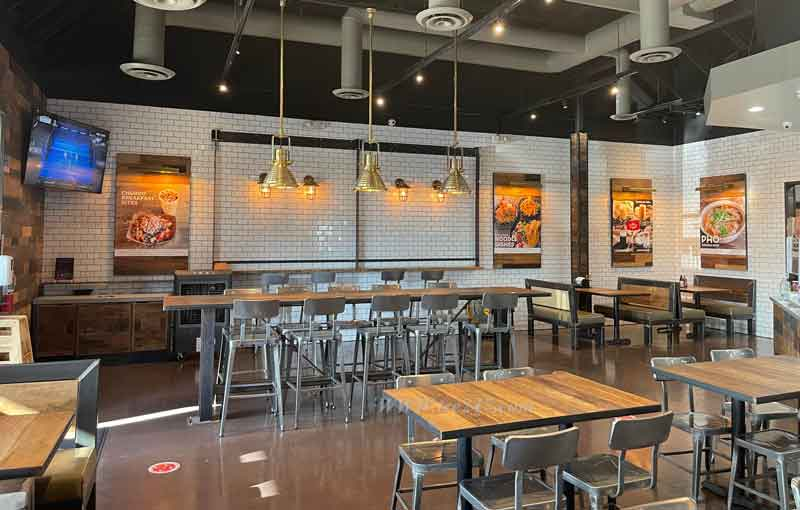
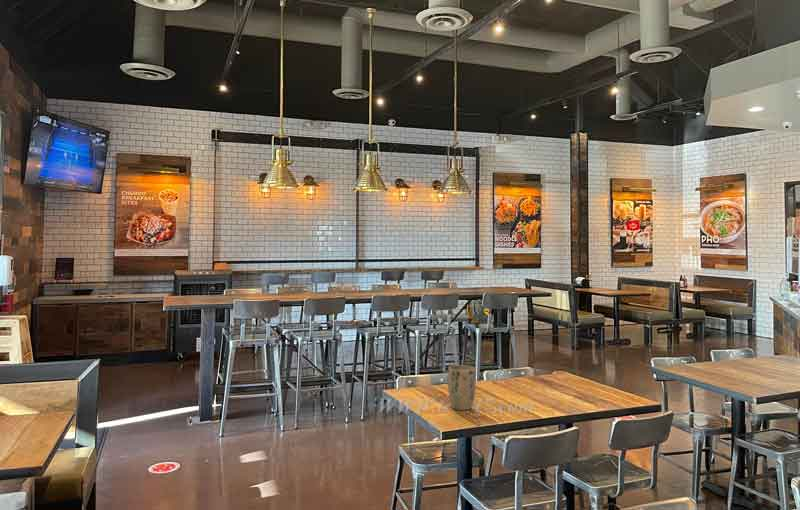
+ plant pot (461, 387)
